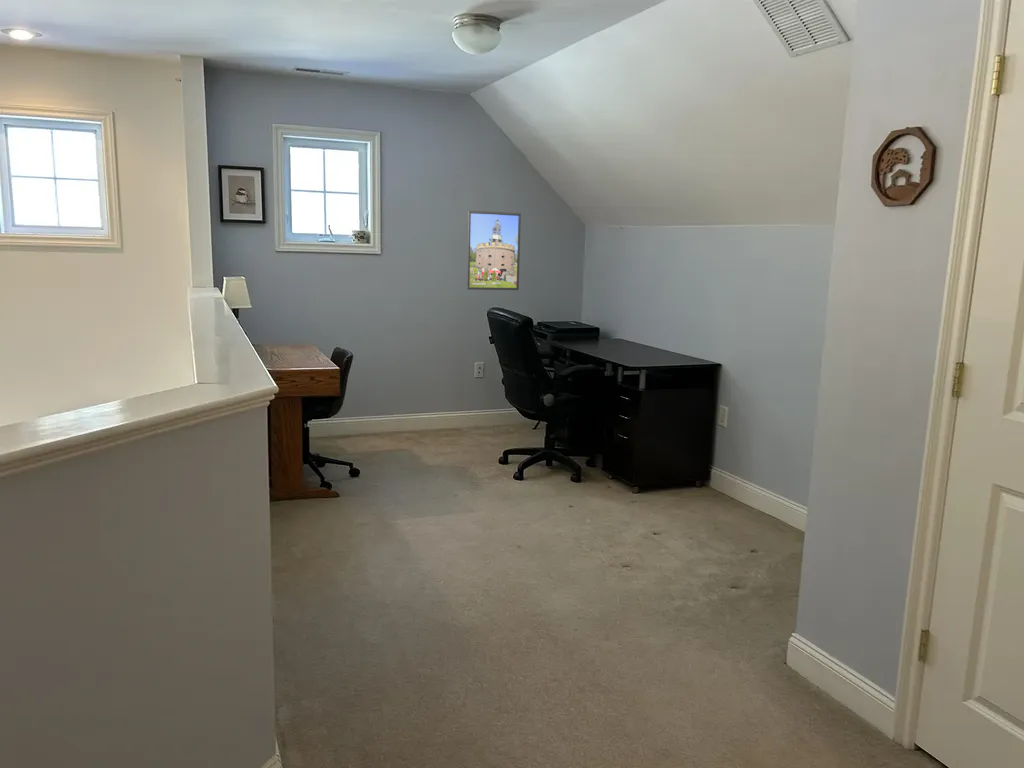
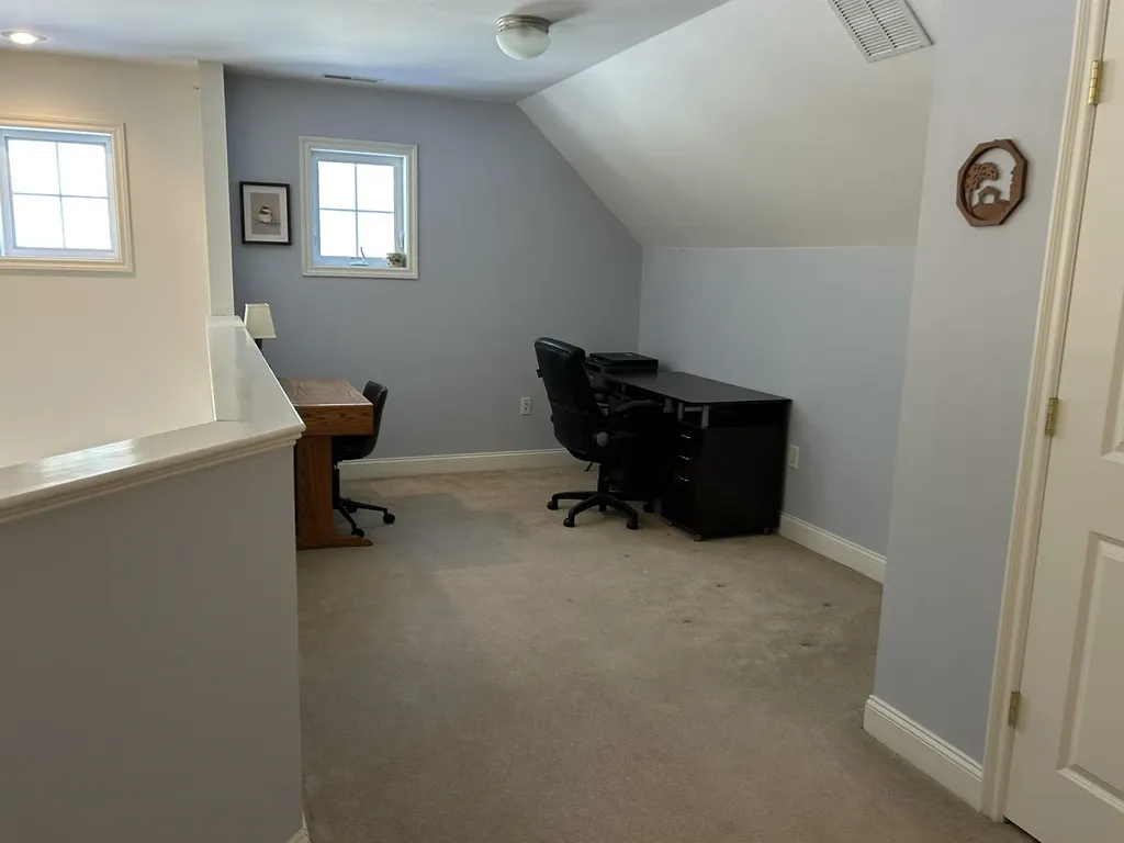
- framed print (493, 251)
